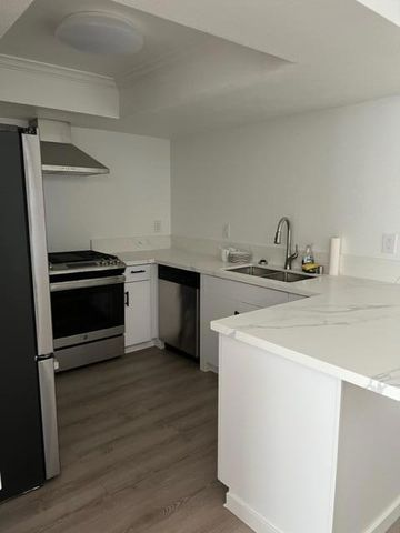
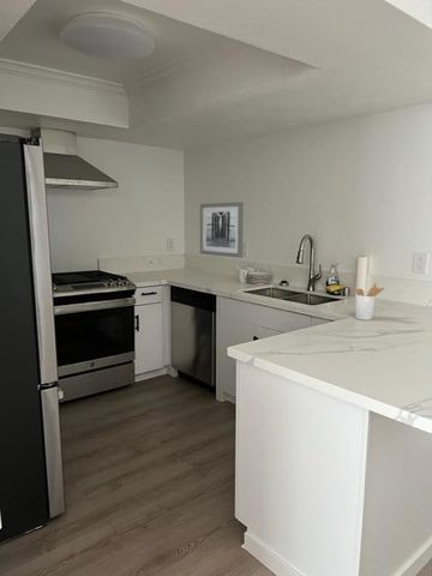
+ utensil holder (368, 301)
+ wall art (220, 229)
